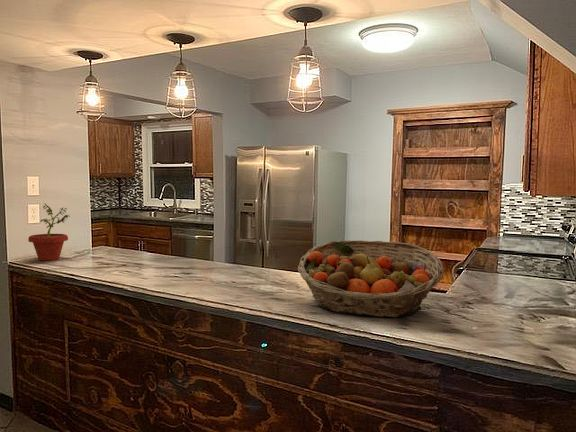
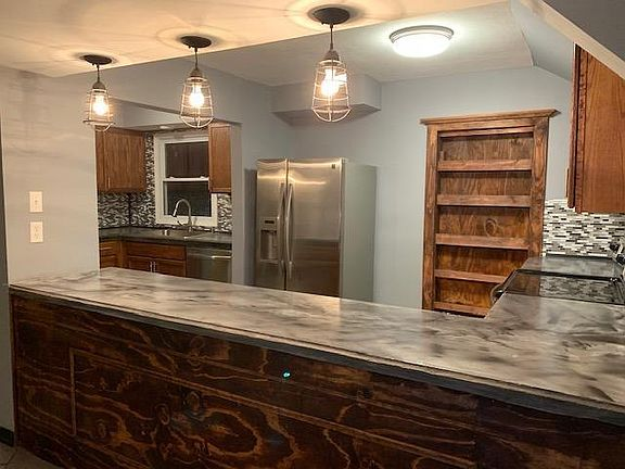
- fruit basket (368, 275)
- potted plant (49, 231)
